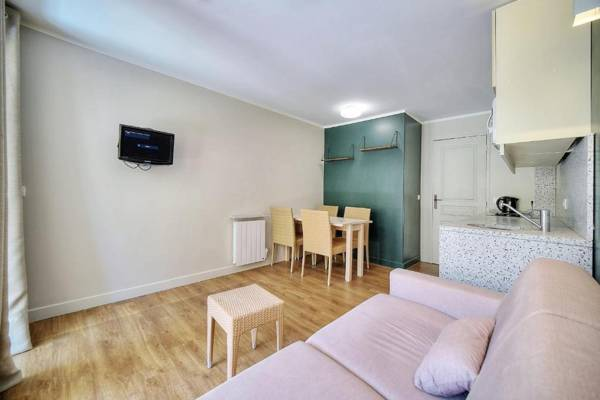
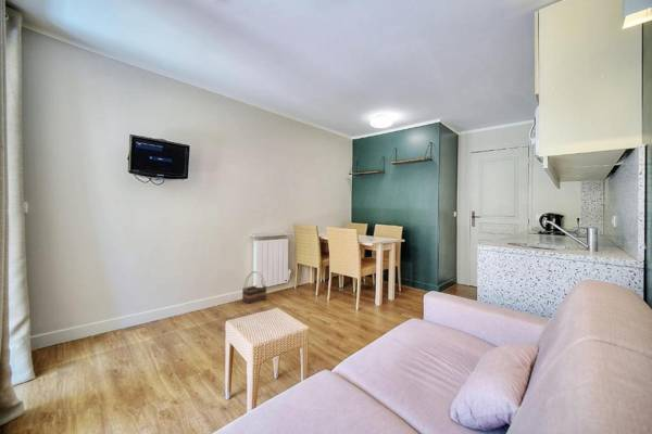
+ basket (254, 286)
